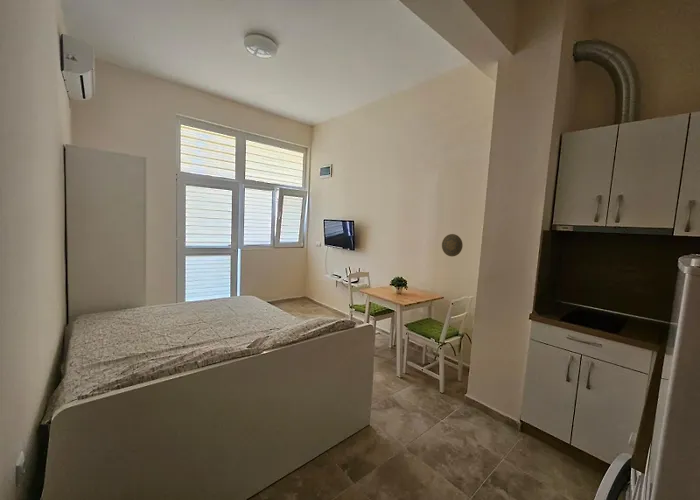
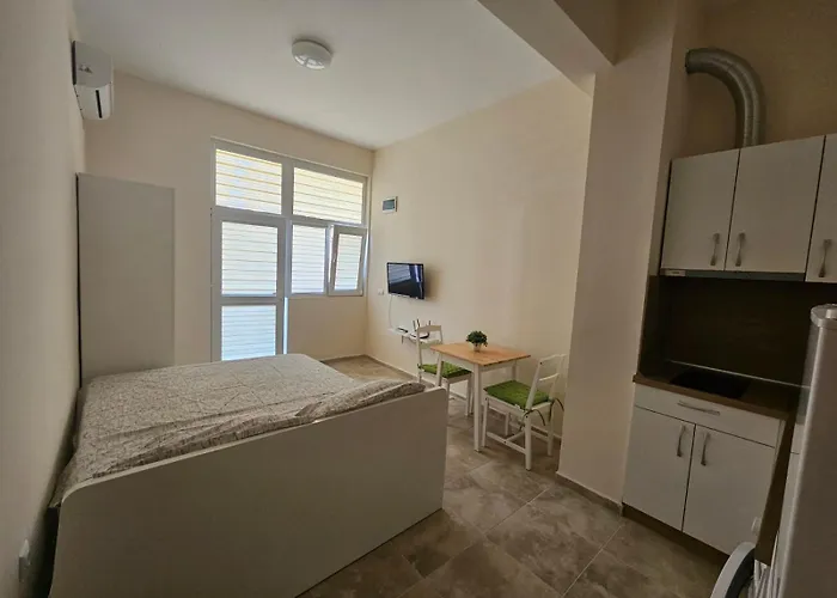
- decorative plate (451, 245)
